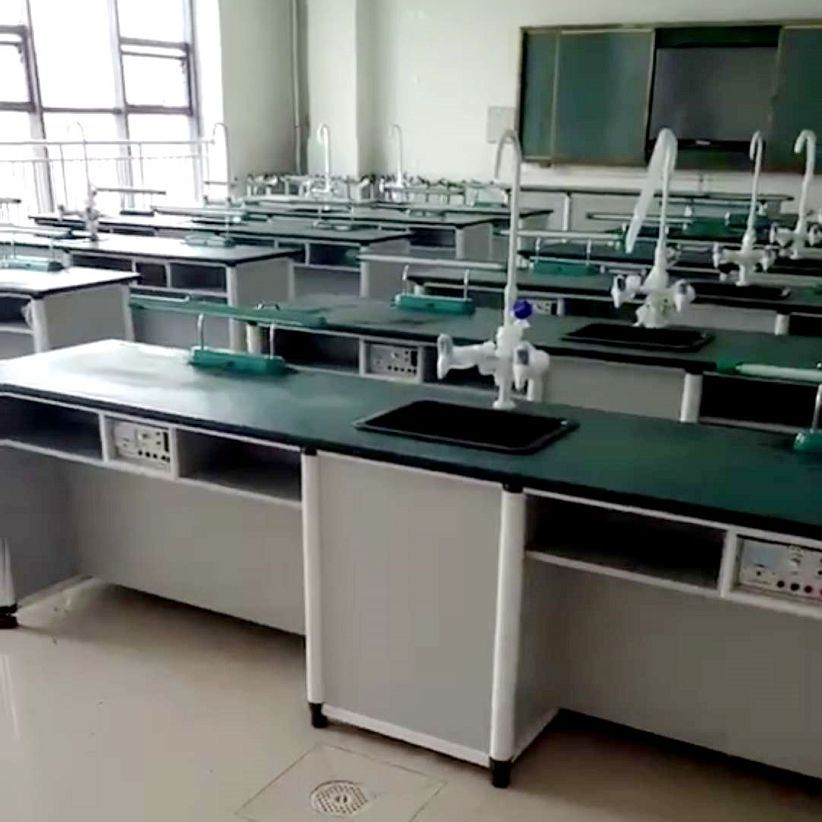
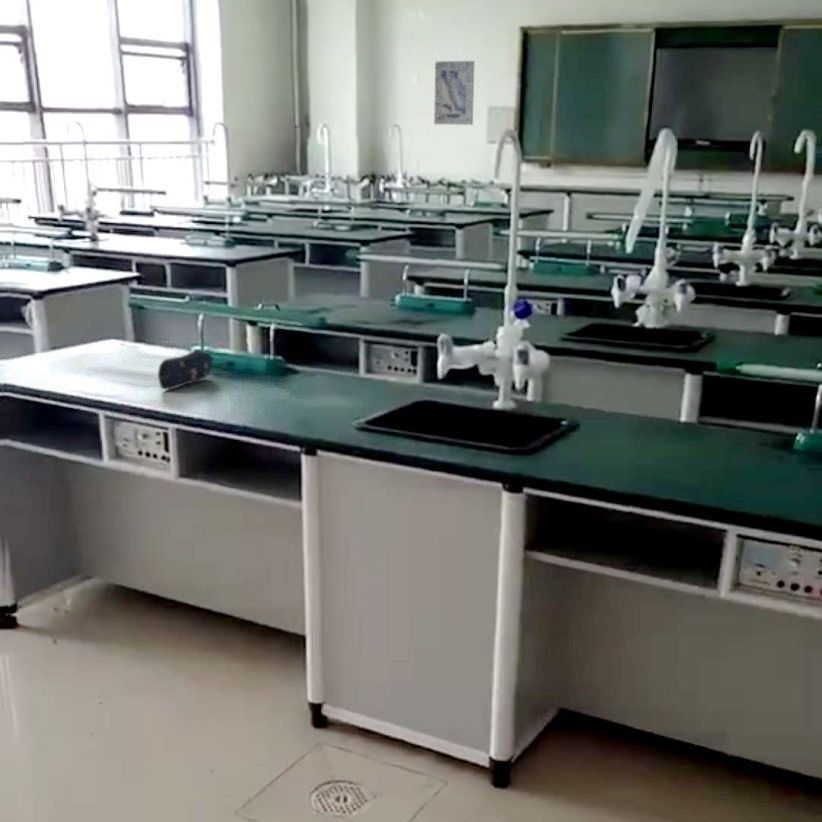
+ pencil case (185, 369)
+ wall art (454, 93)
